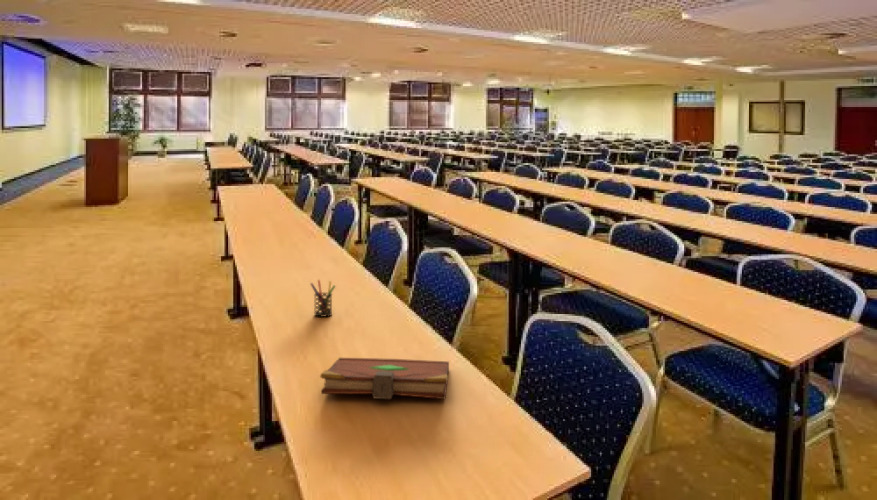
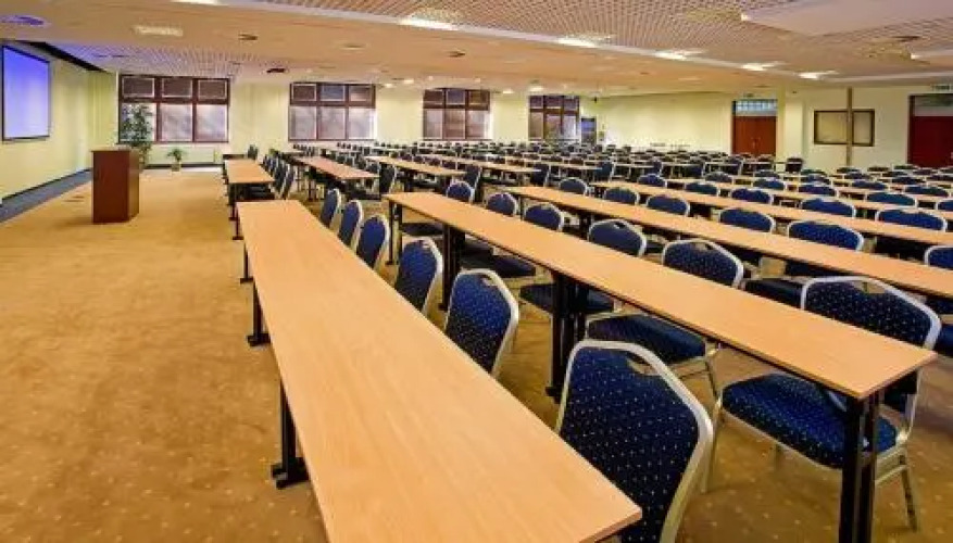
- book (389, 373)
- pen holder (323, 297)
